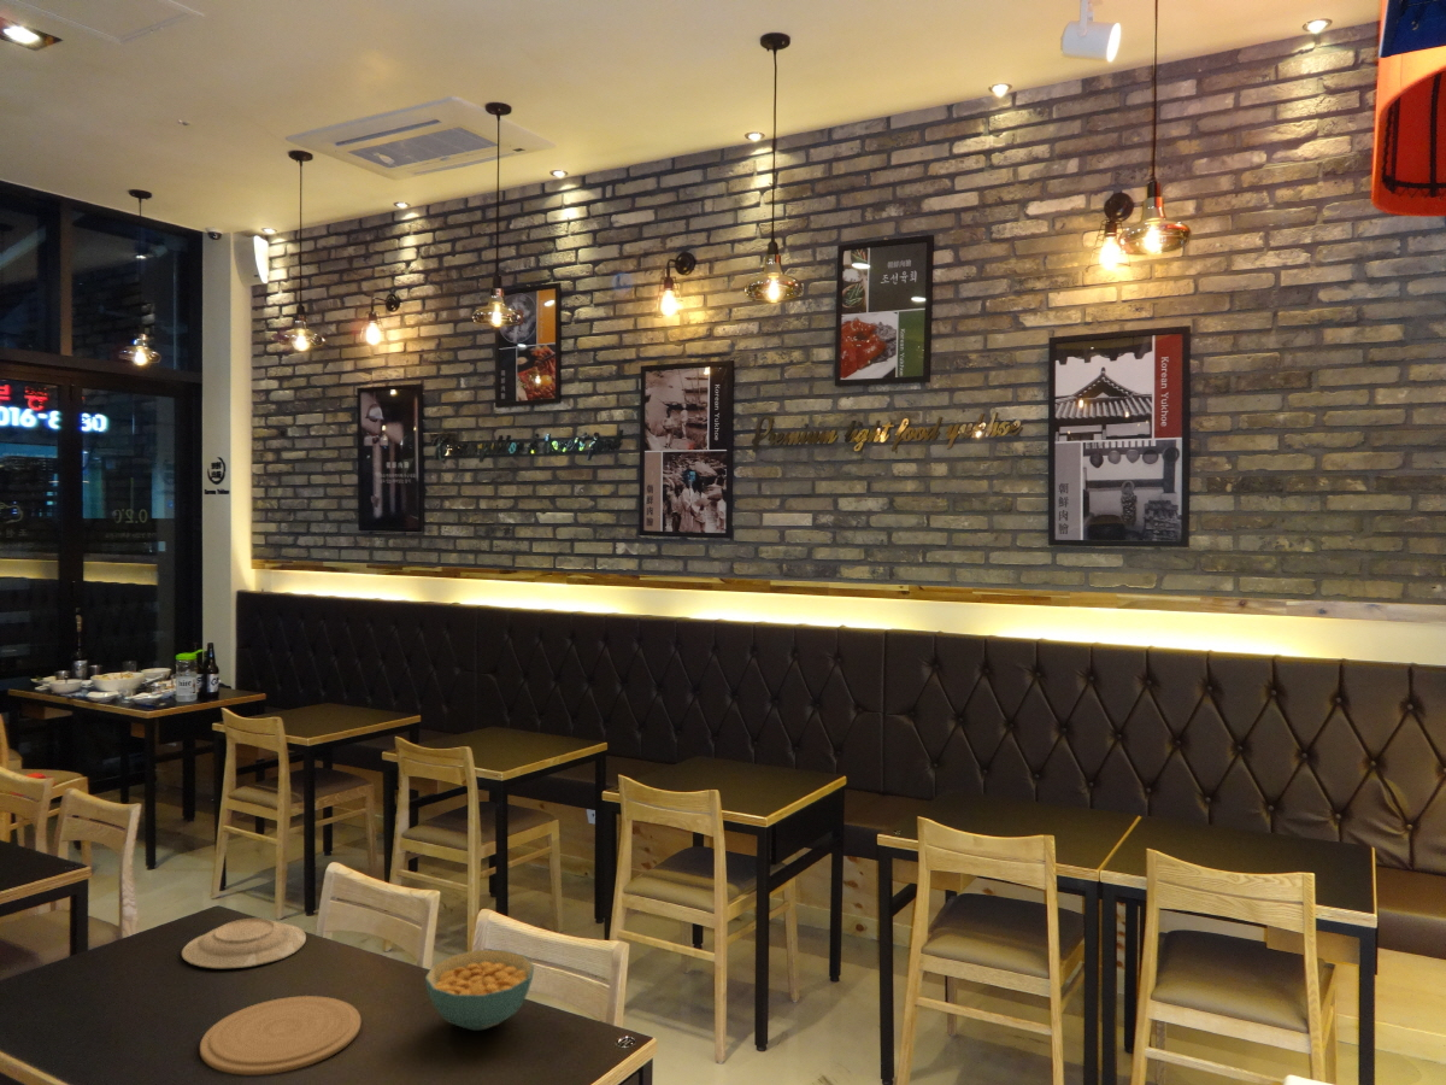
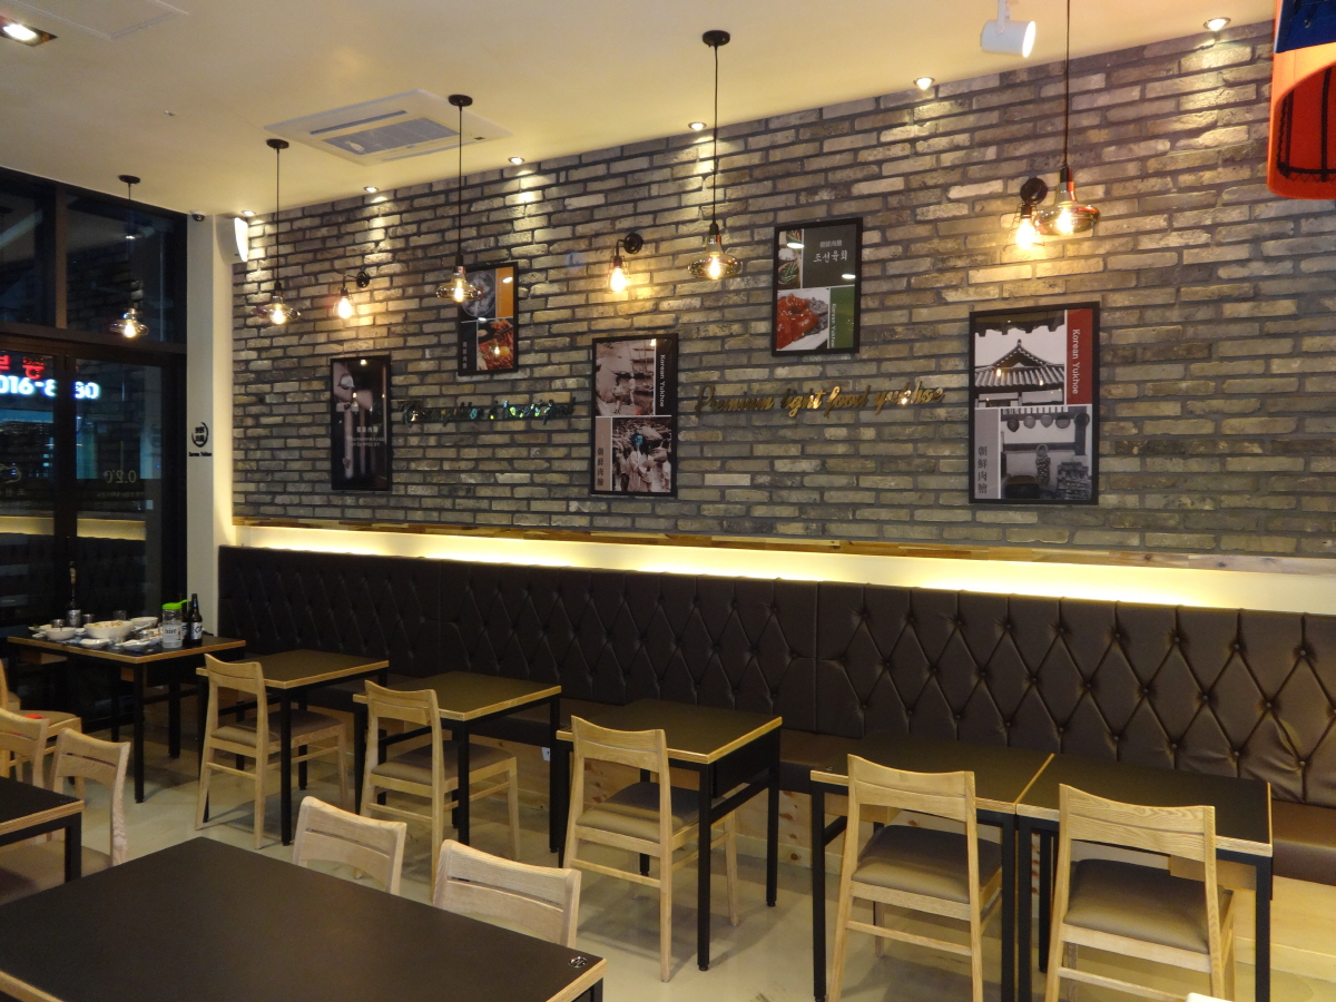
- plate (282, 1031)
- cereal bowl (480, 997)
- plate (245, 937)
